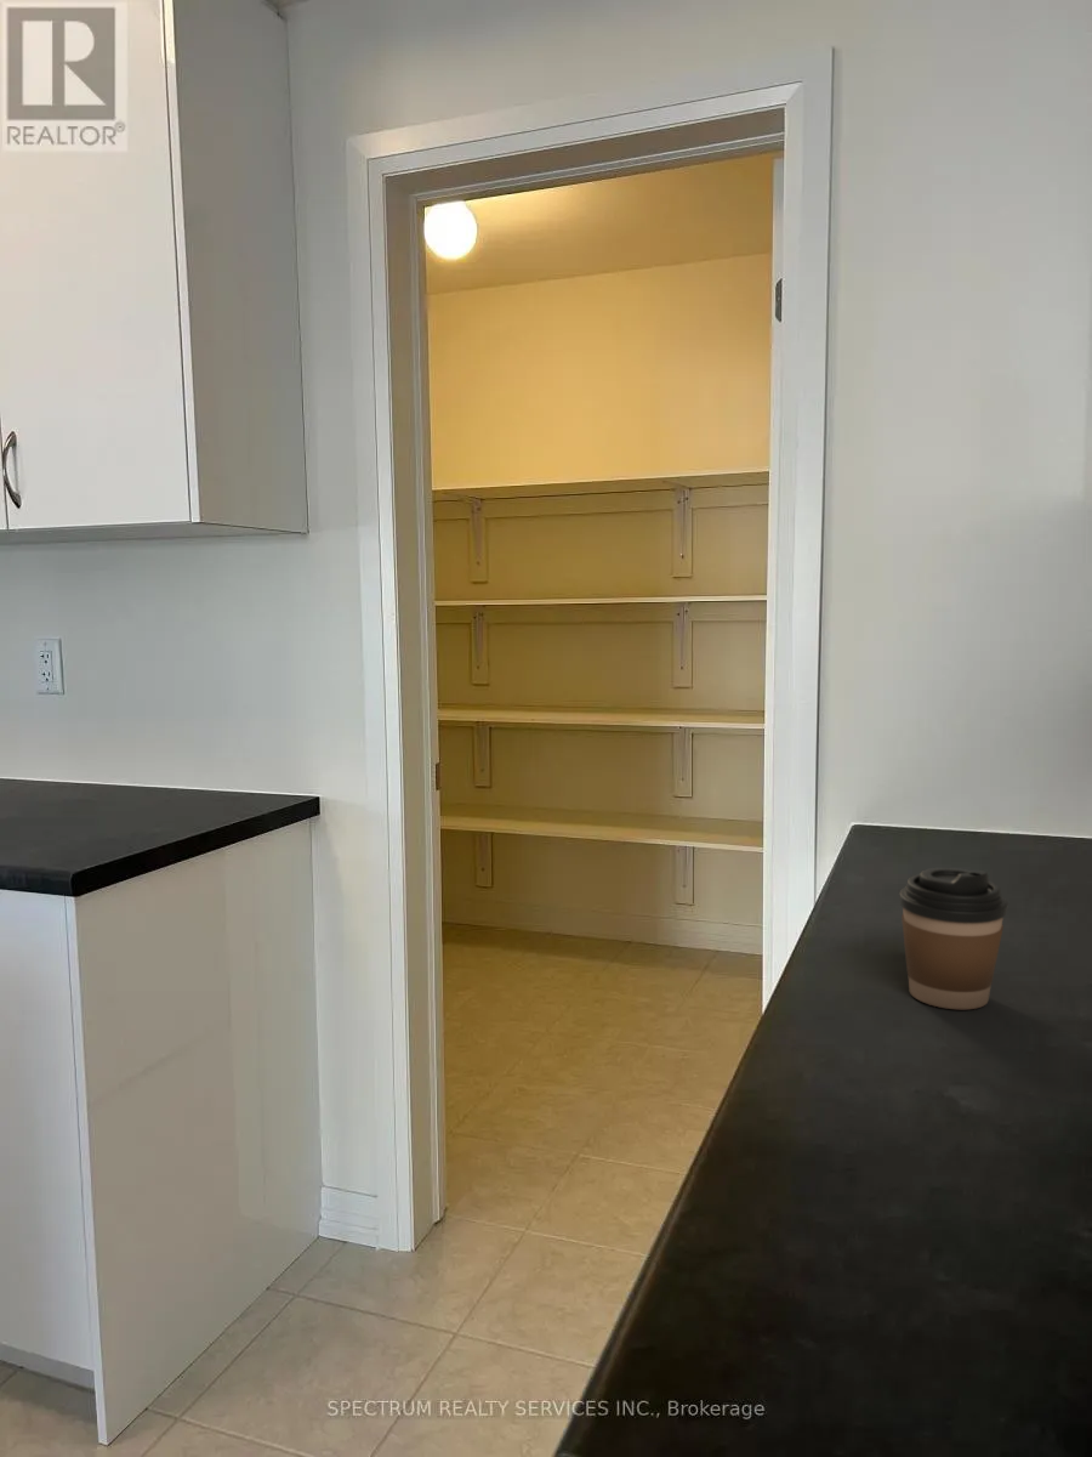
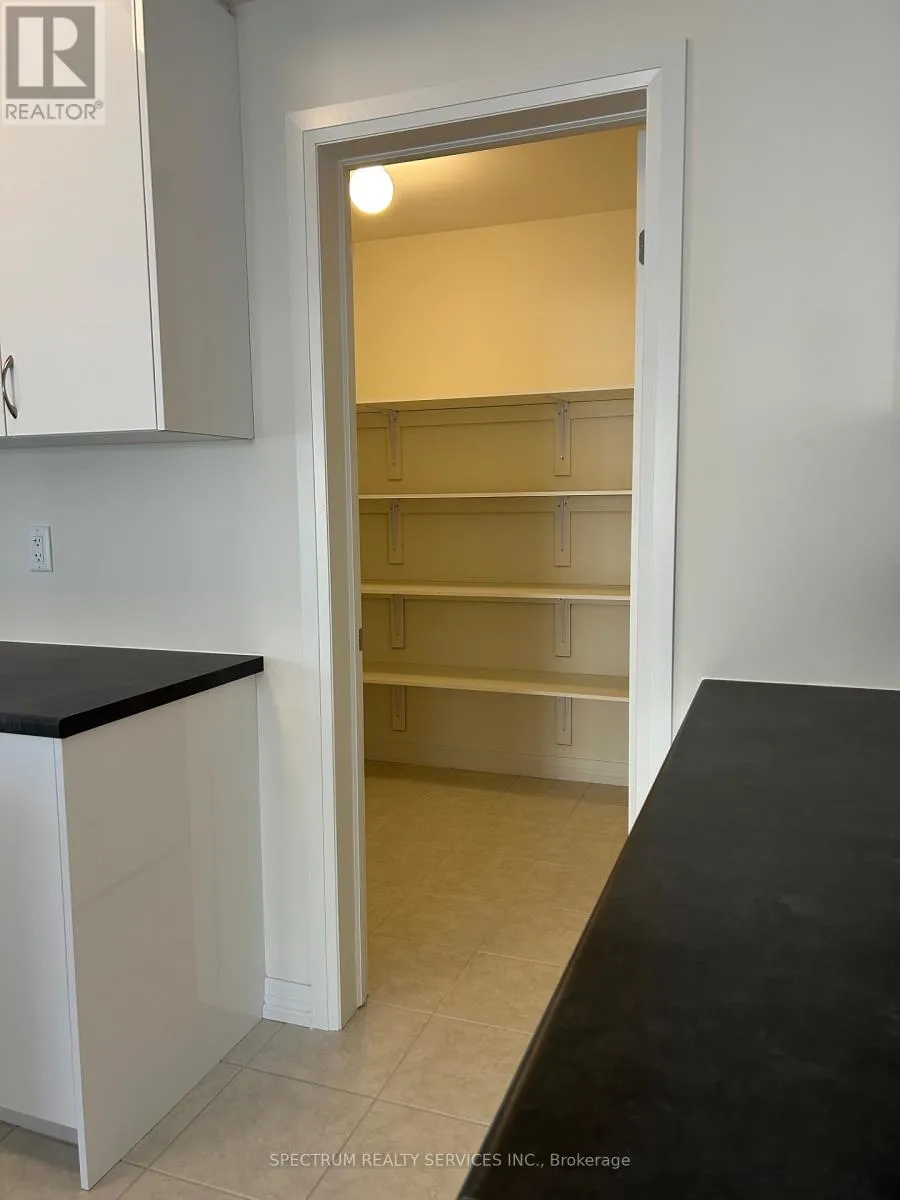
- coffee cup (950, 931)
